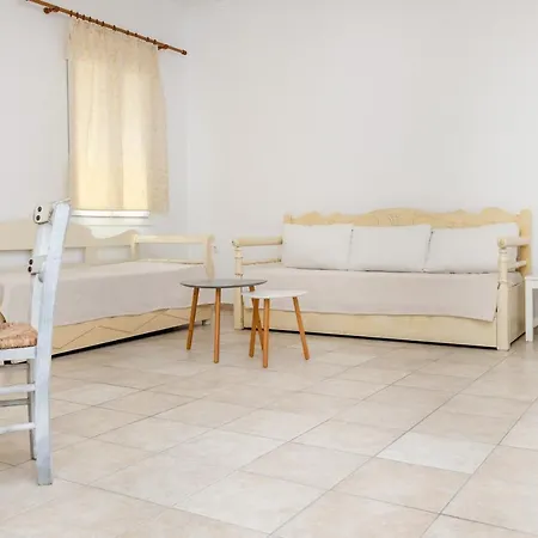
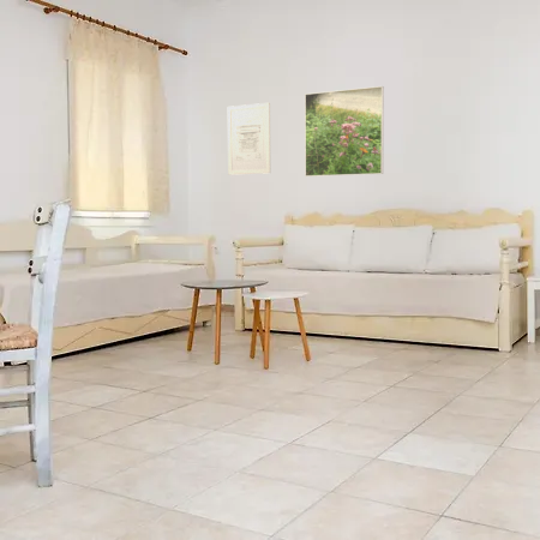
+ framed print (342, 132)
+ wall art (248, 139)
